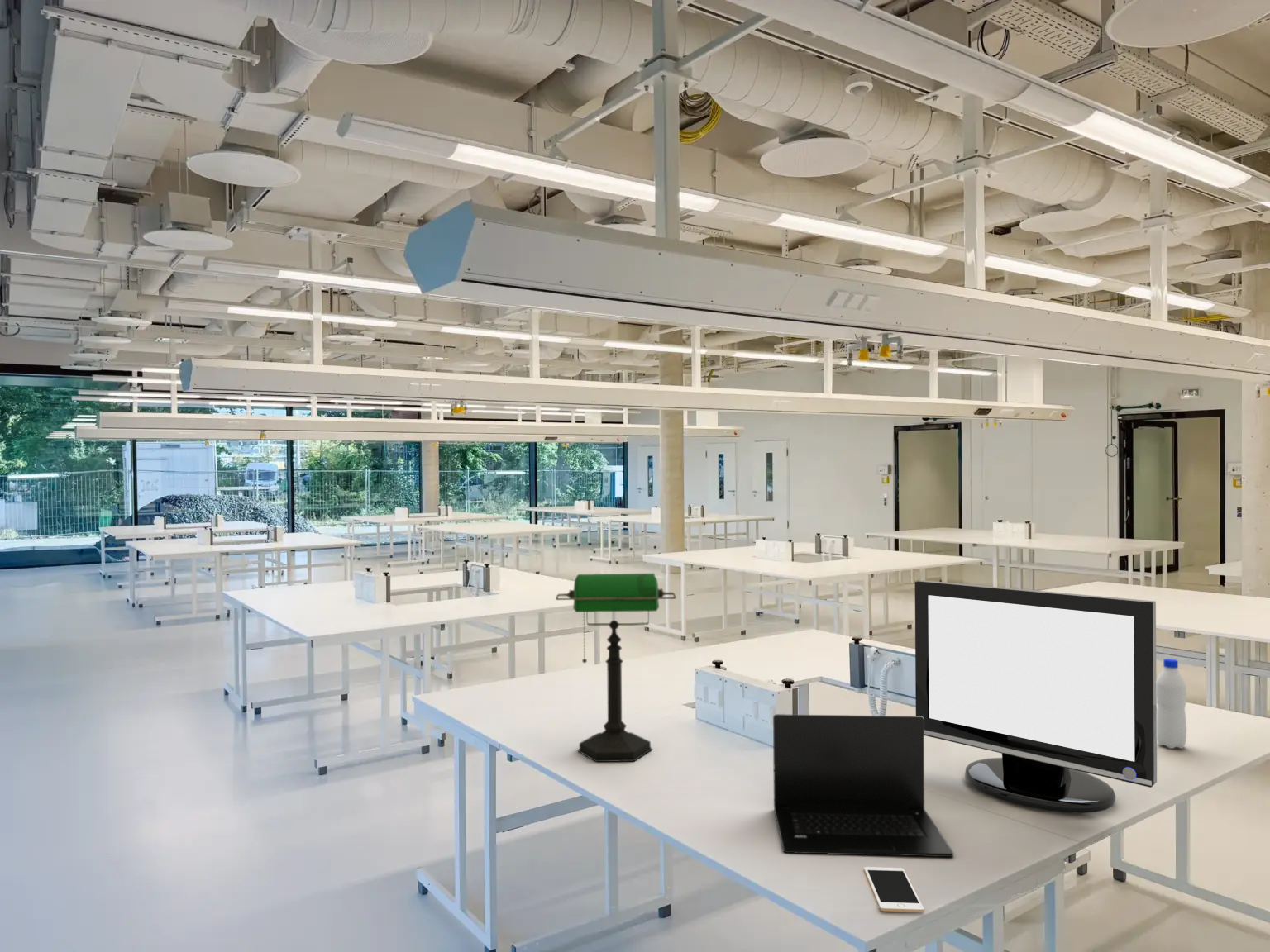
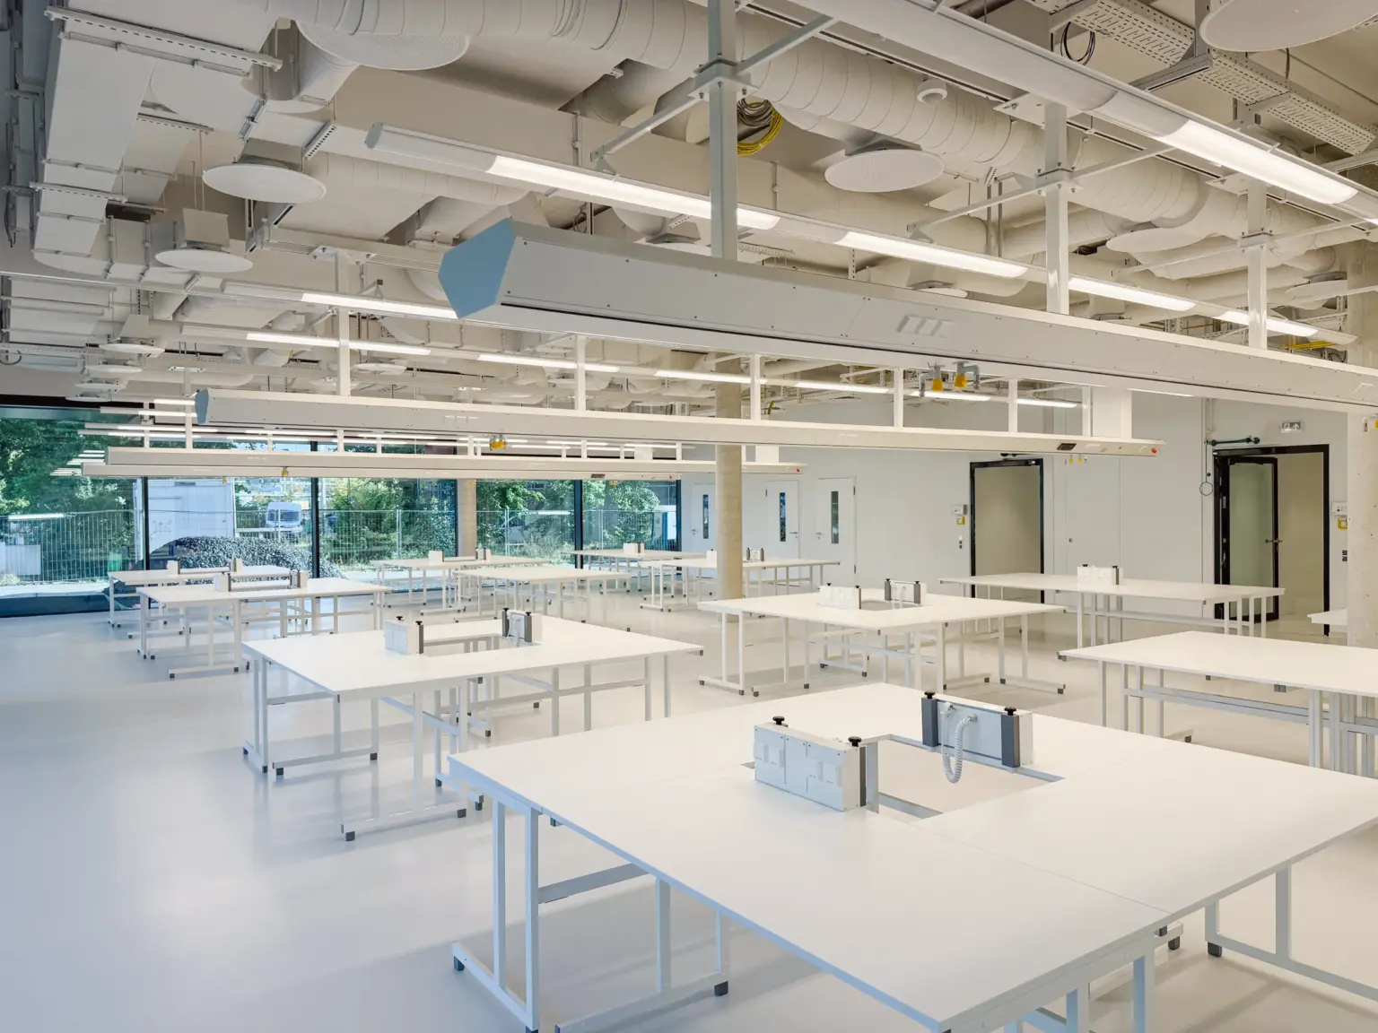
- water bottle (1171, 702)
- desk lamp (616, 661)
- monitor (1036, 688)
- laptop (857, 781)
- cell phone (892, 888)
